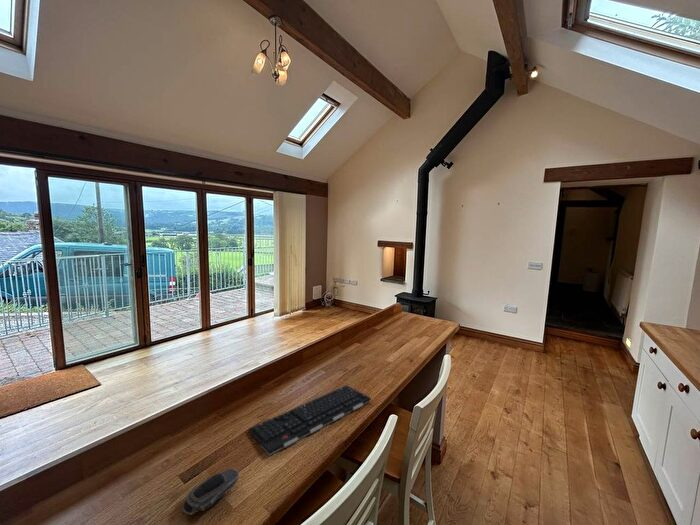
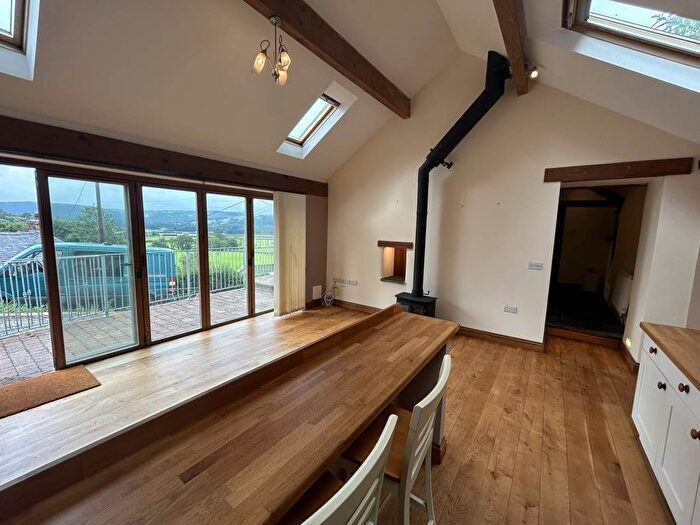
- keyboard (315, 412)
- computer mouse (212, 488)
